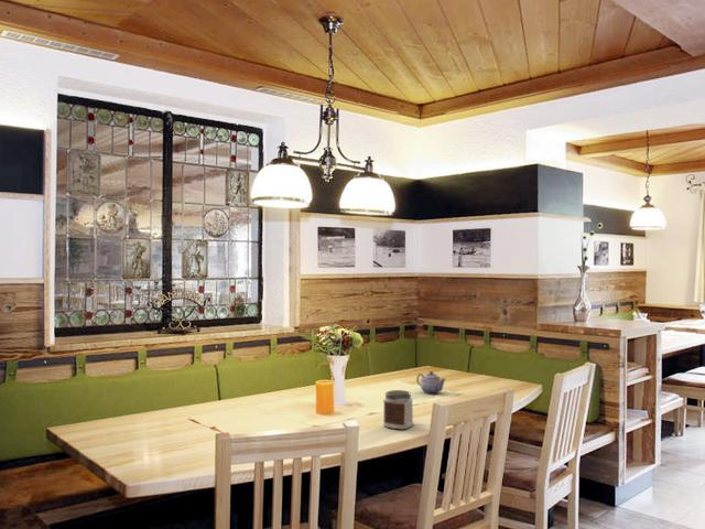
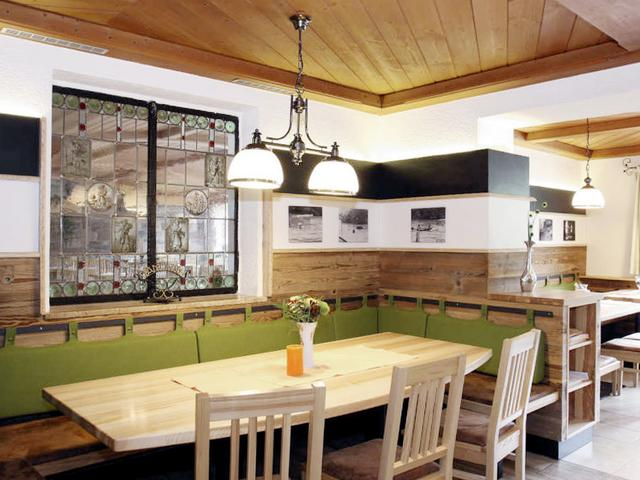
- jar (398, 409)
- teapot (431, 381)
